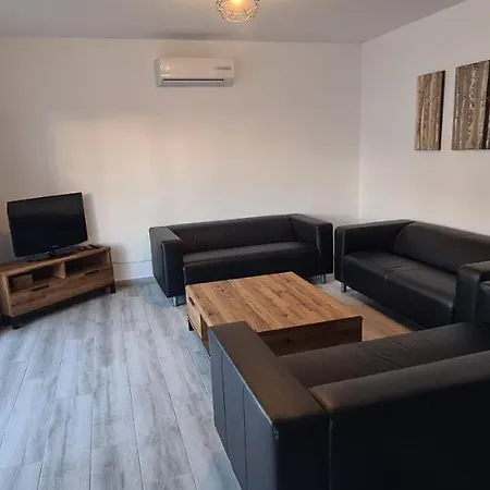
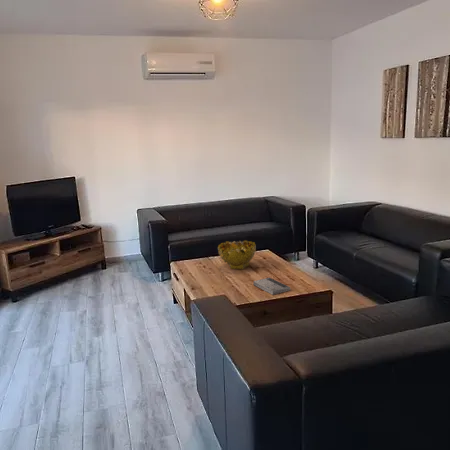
+ book (271, 285)
+ decorative bowl (237, 254)
